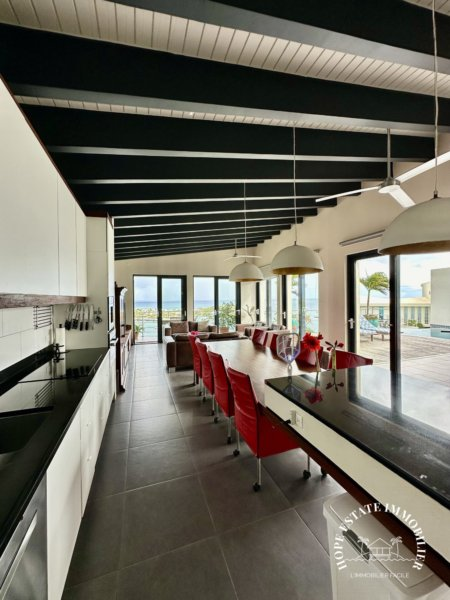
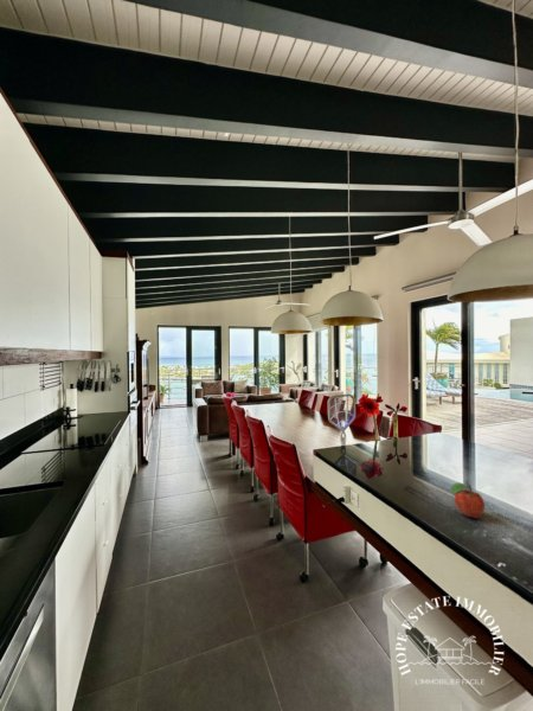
+ fruit (467, 499)
